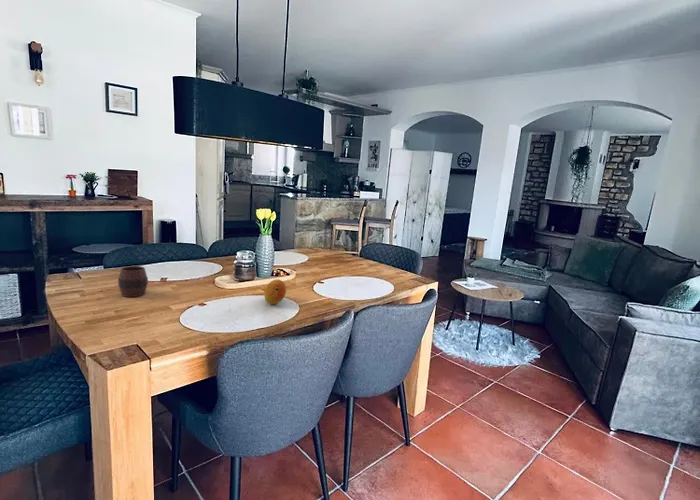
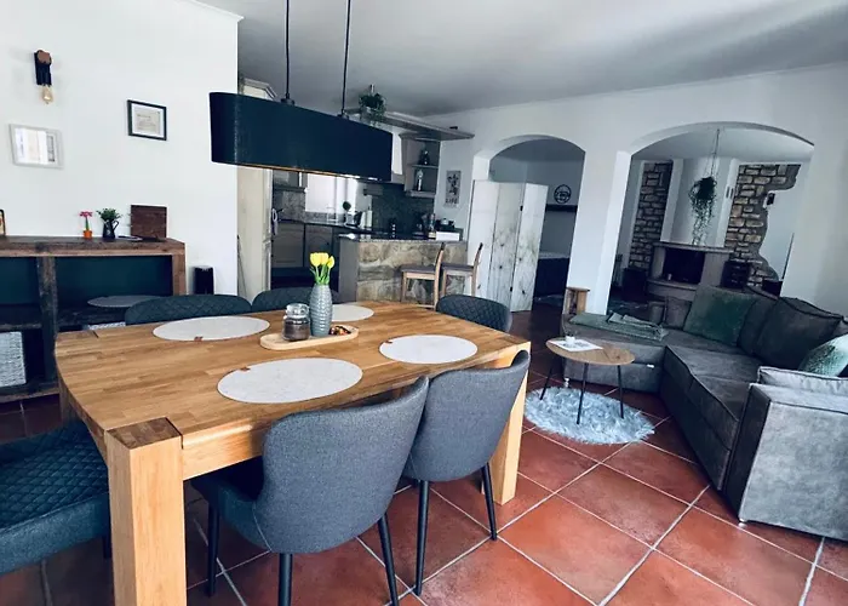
- cup (133, 281)
- fruit (275, 290)
